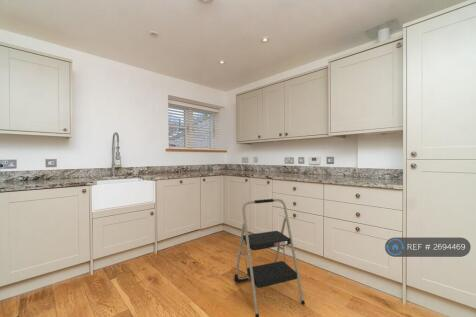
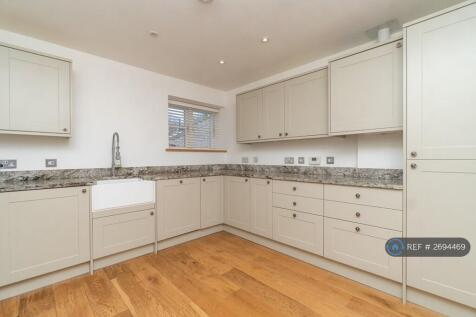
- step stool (266, 246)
